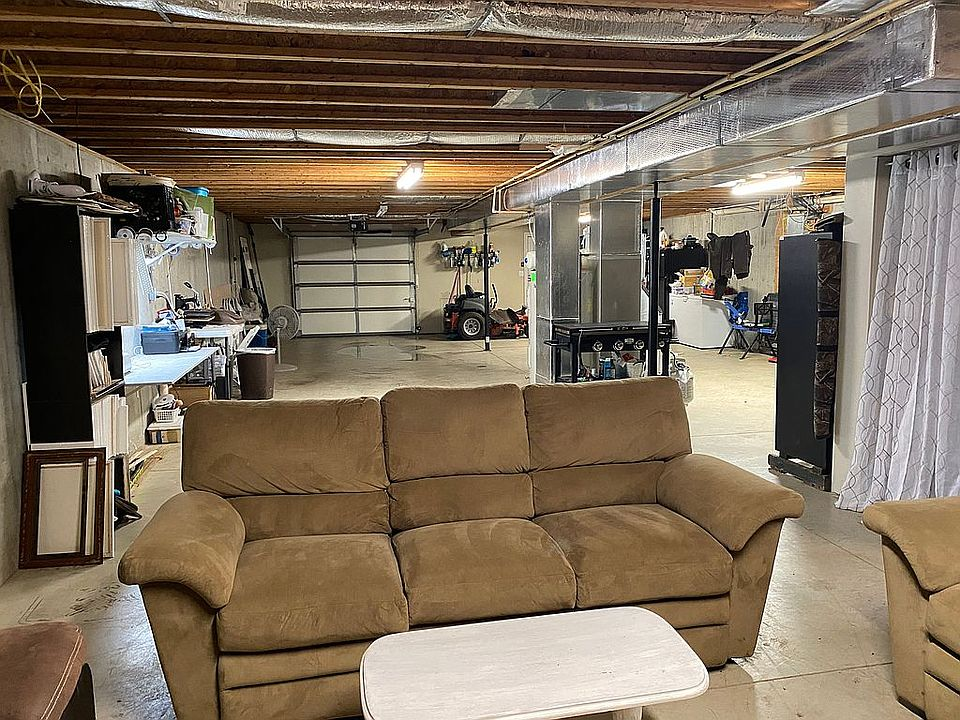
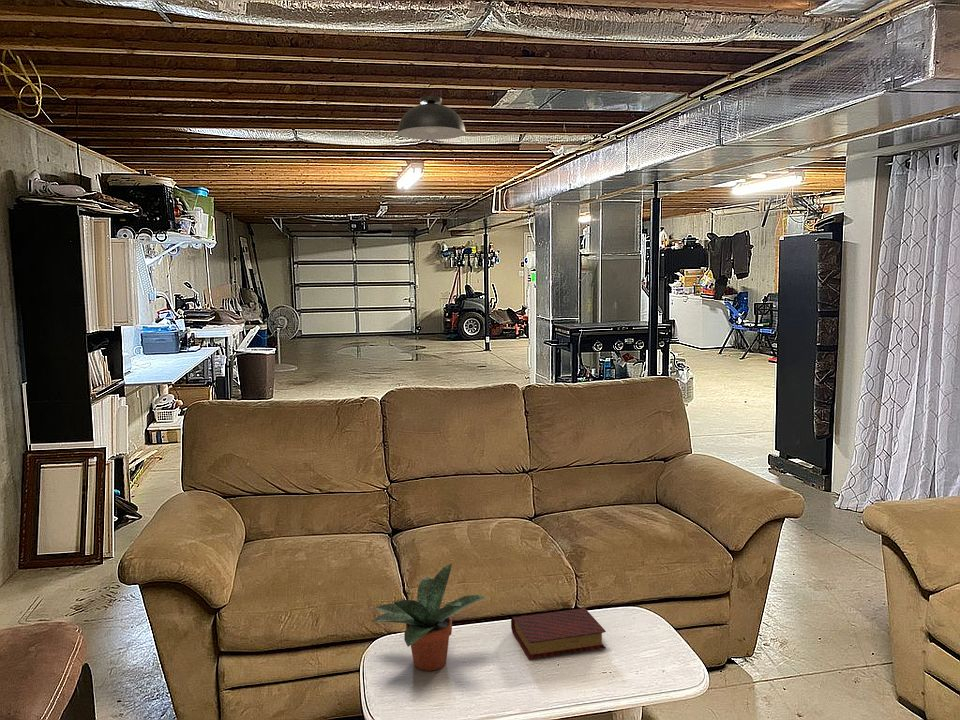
+ potted plant (427, 617)
+ light fixture (431, 115)
+ book (557, 631)
